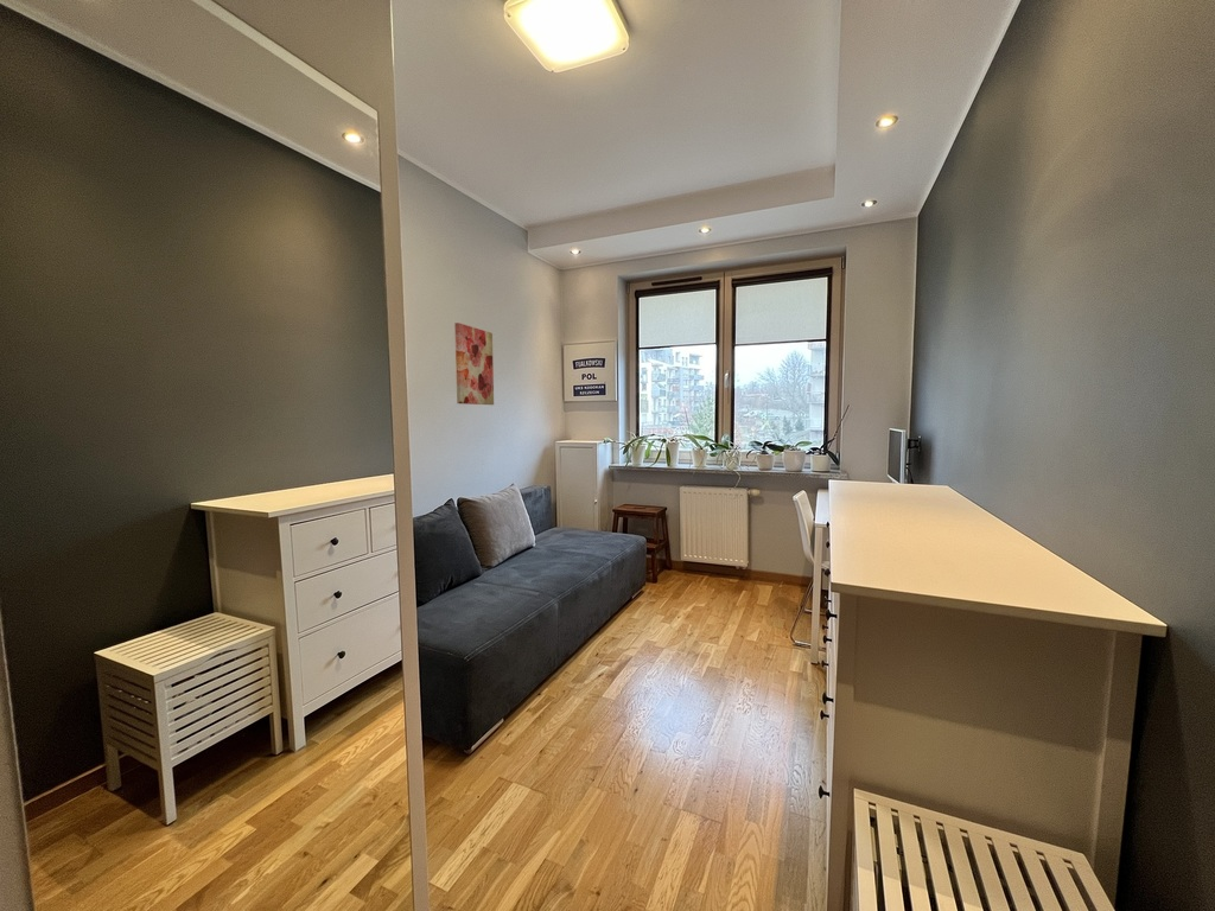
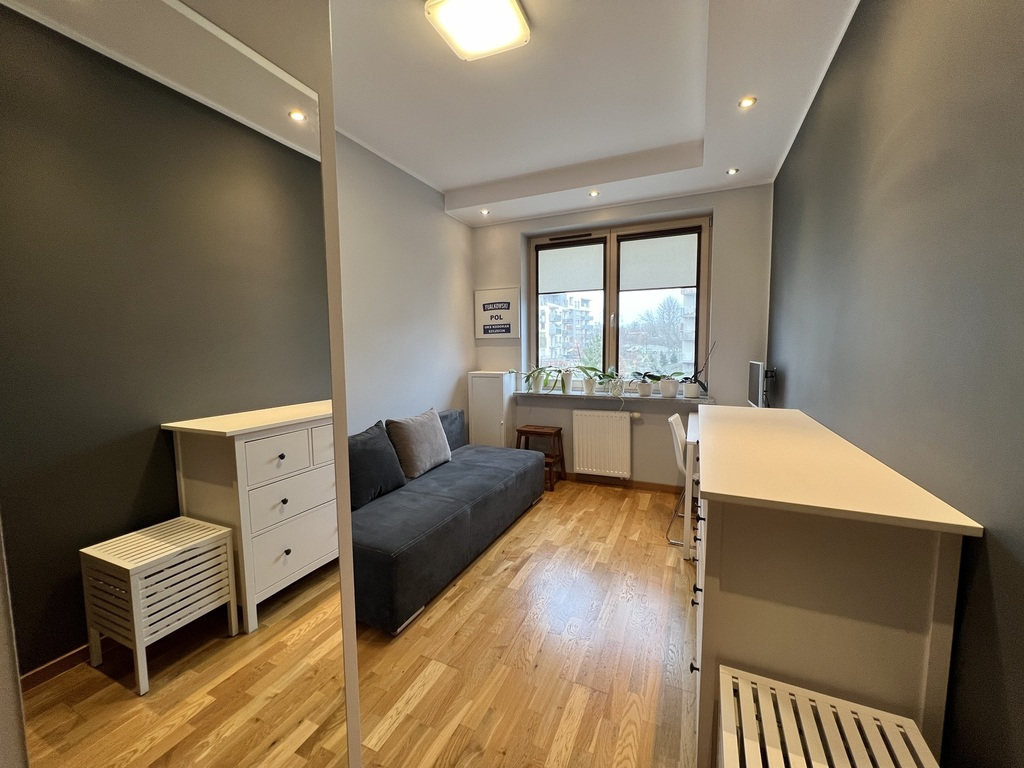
- wall art (475, 367)
